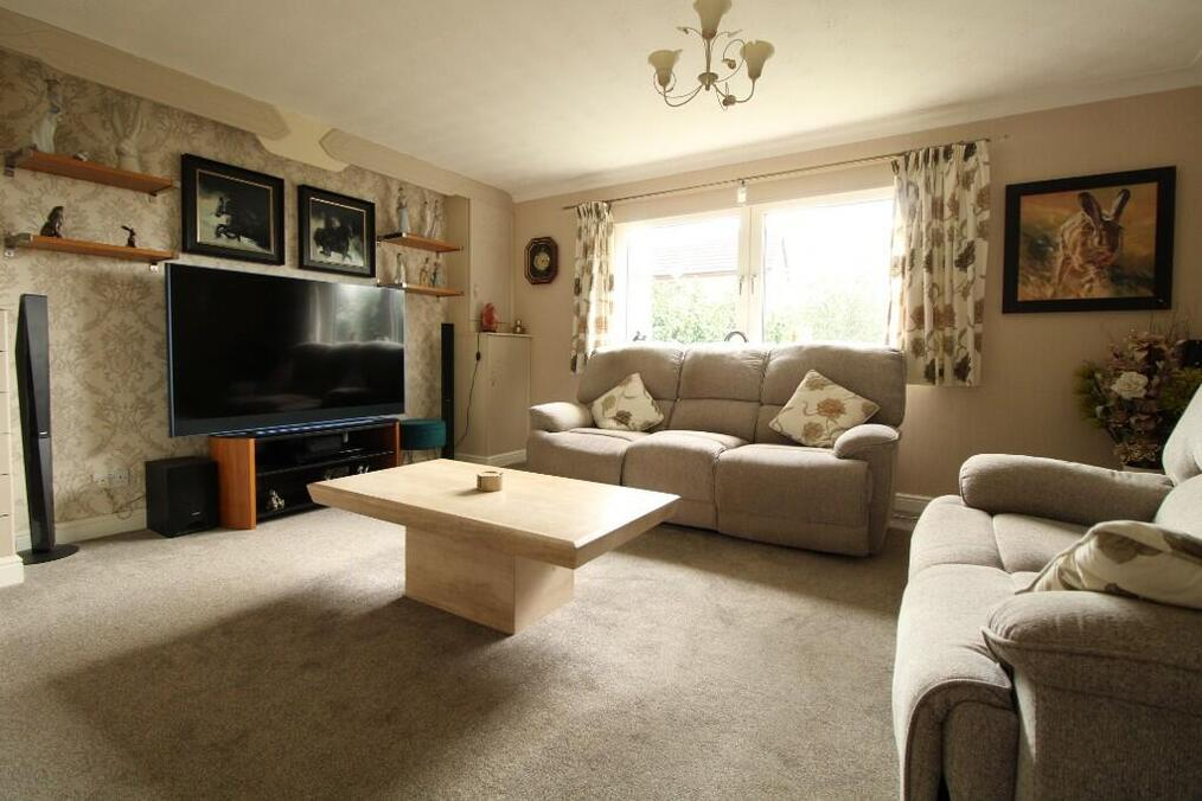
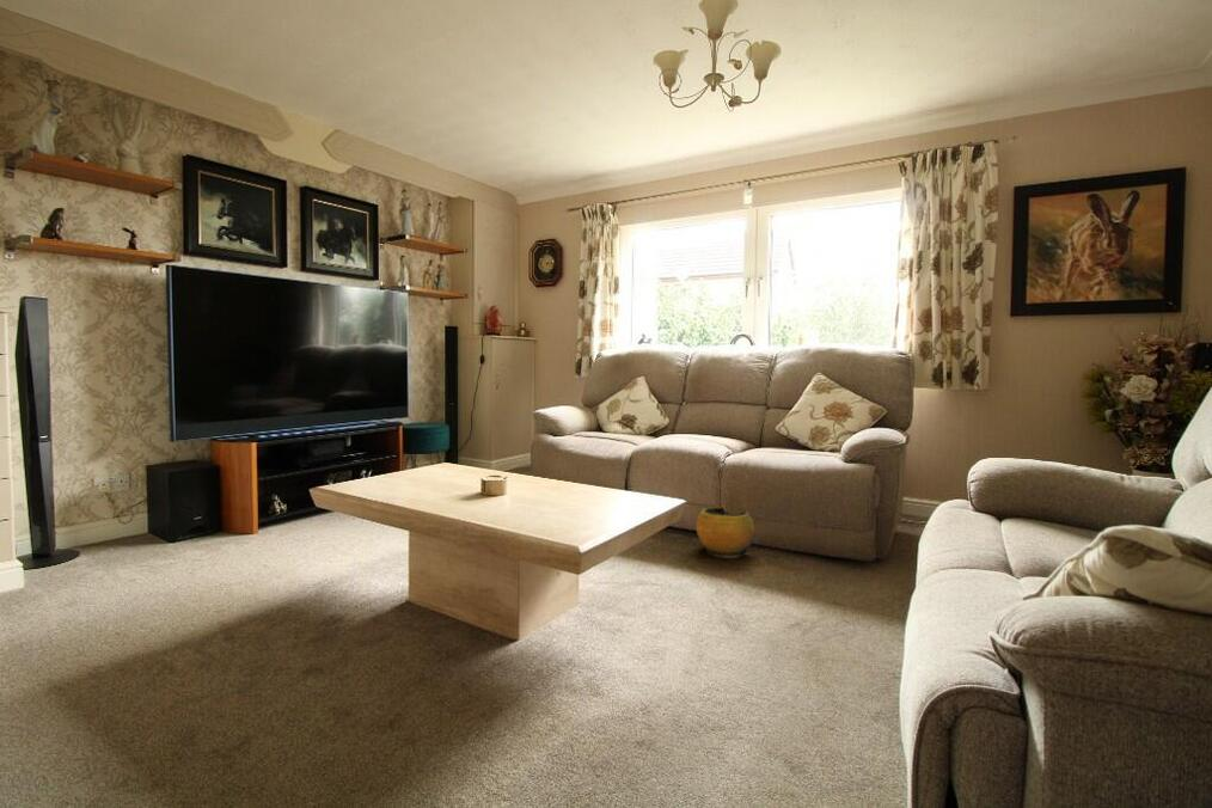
+ clay pot (717, 527)
